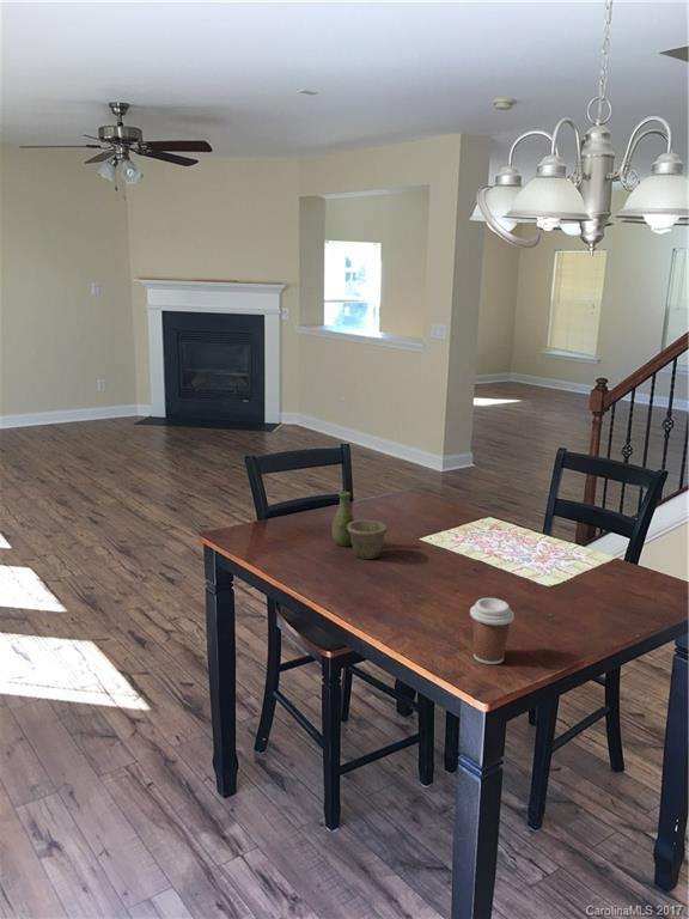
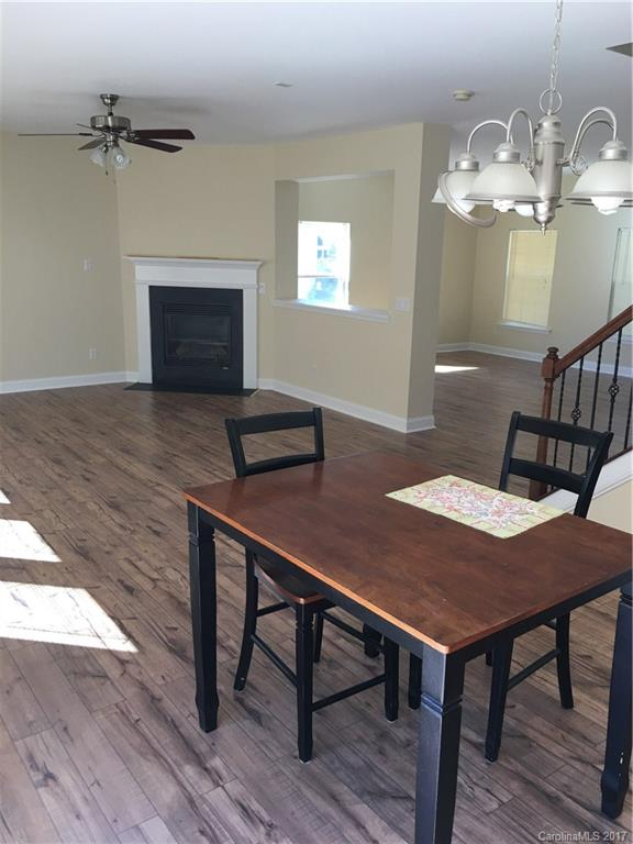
- coffee cup (490, 631)
- vase (359, 524)
